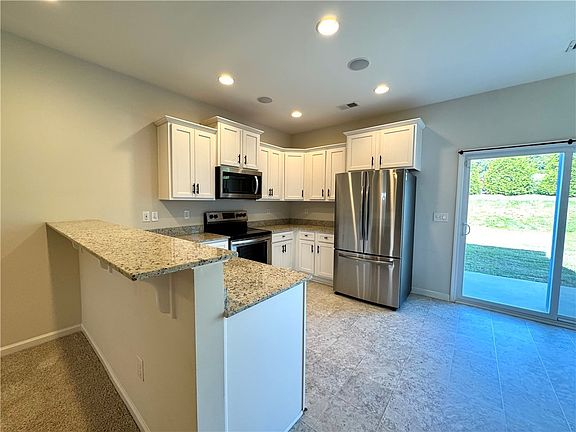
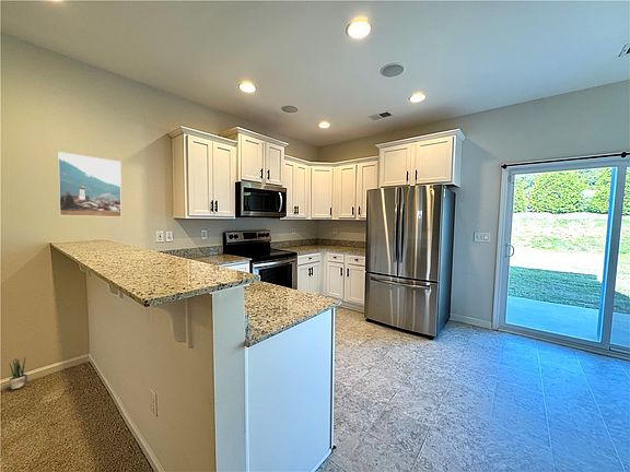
+ potted plant (18, 371)
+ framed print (91, 187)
